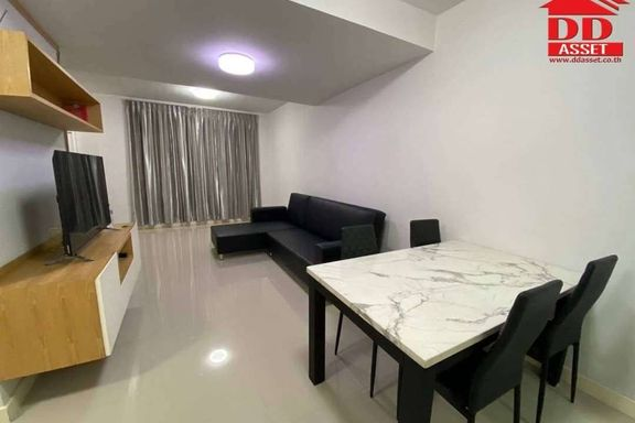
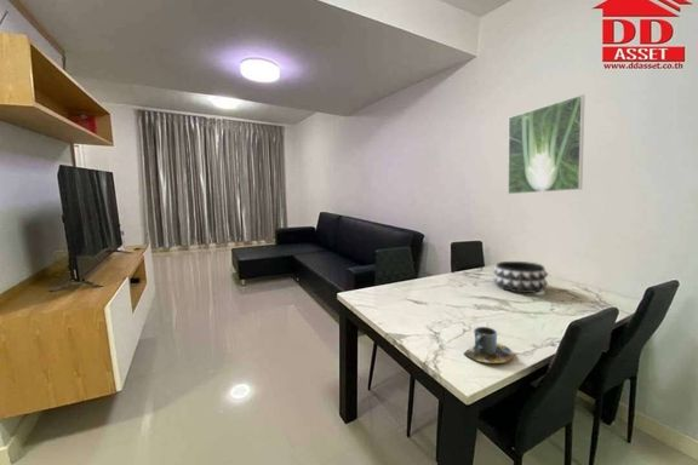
+ cup (485, 340)
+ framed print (542, 150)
+ decorative bowl (519, 276)
